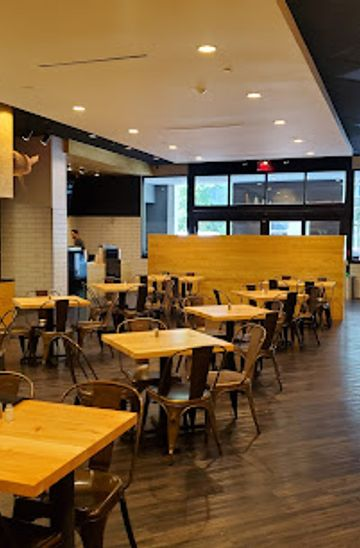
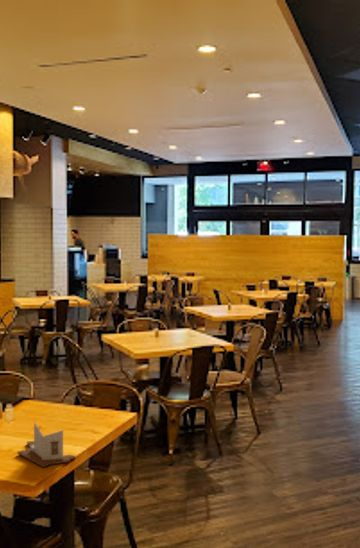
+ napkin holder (46, 438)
